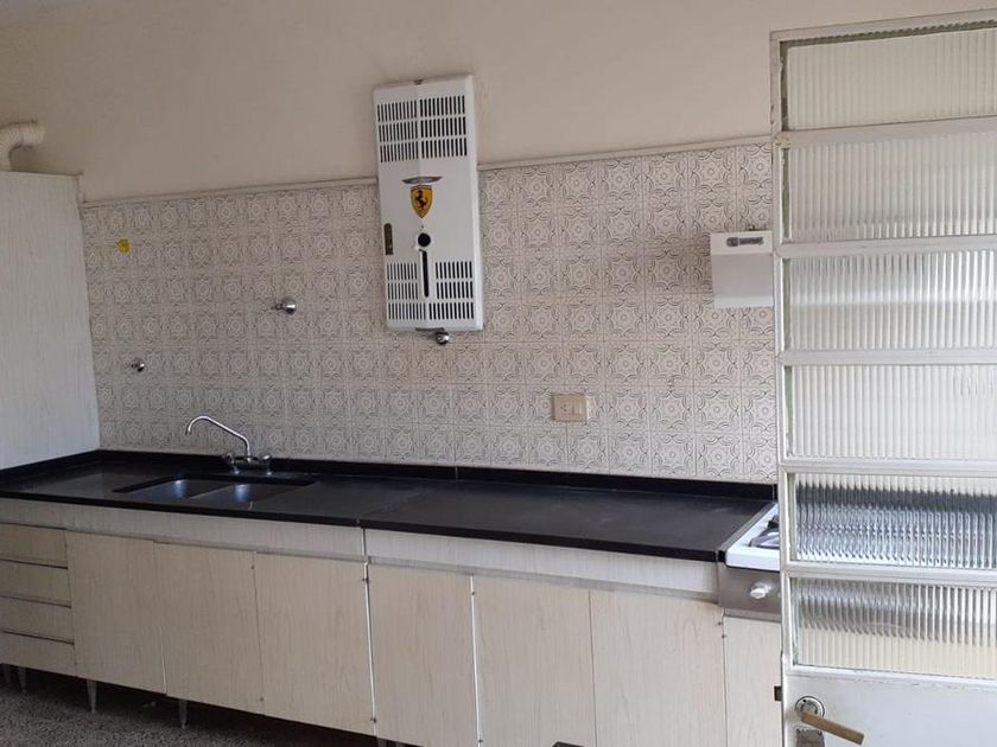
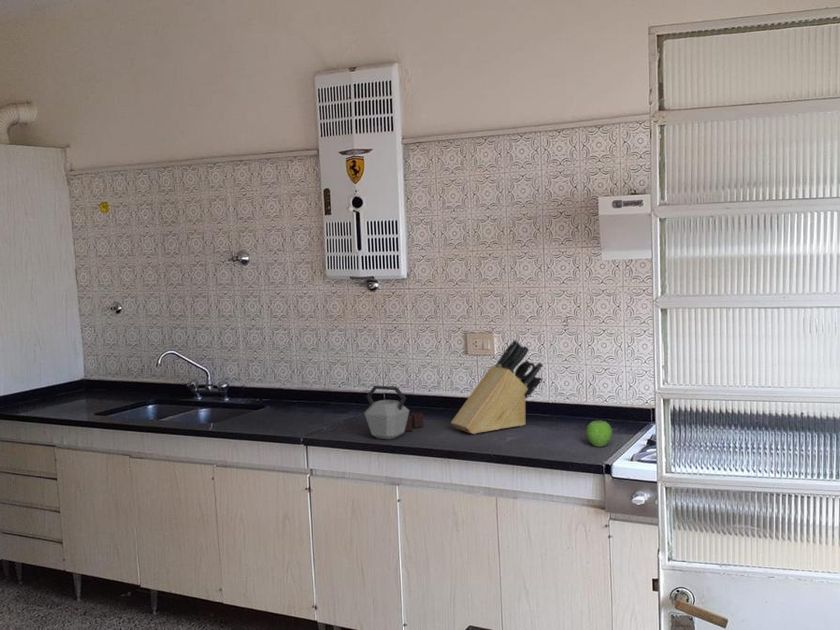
+ knife block (497, 385)
+ kettle (398, 408)
+ fruit (599, 433)
